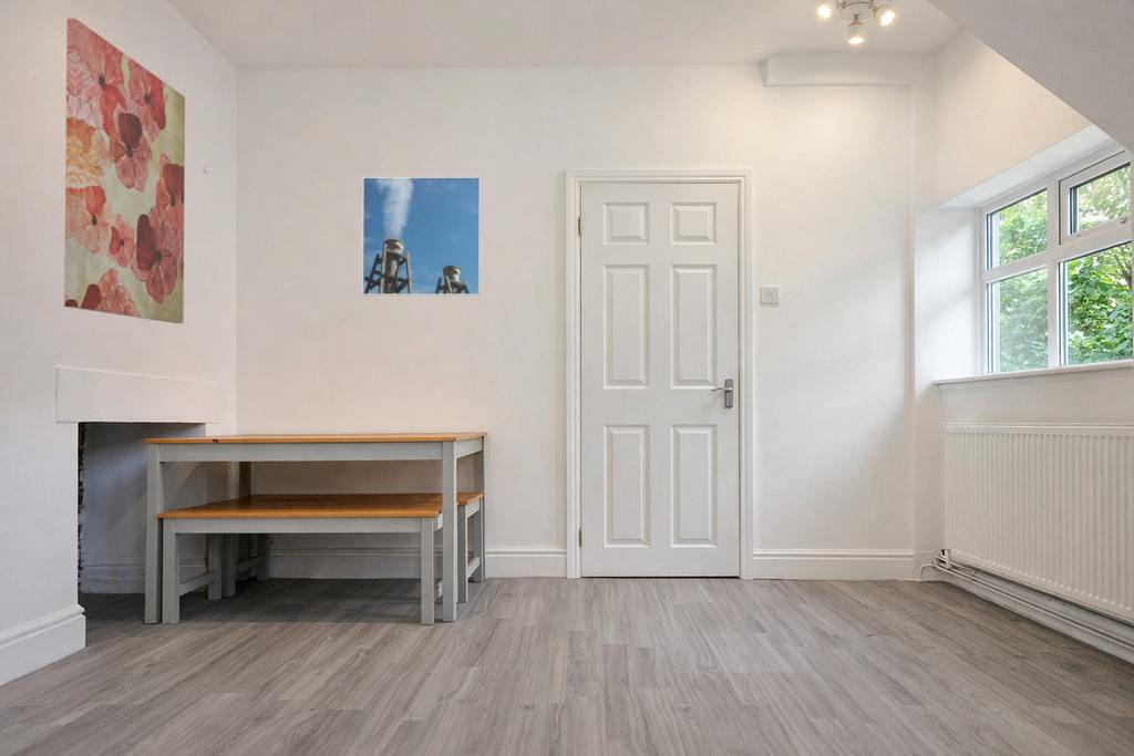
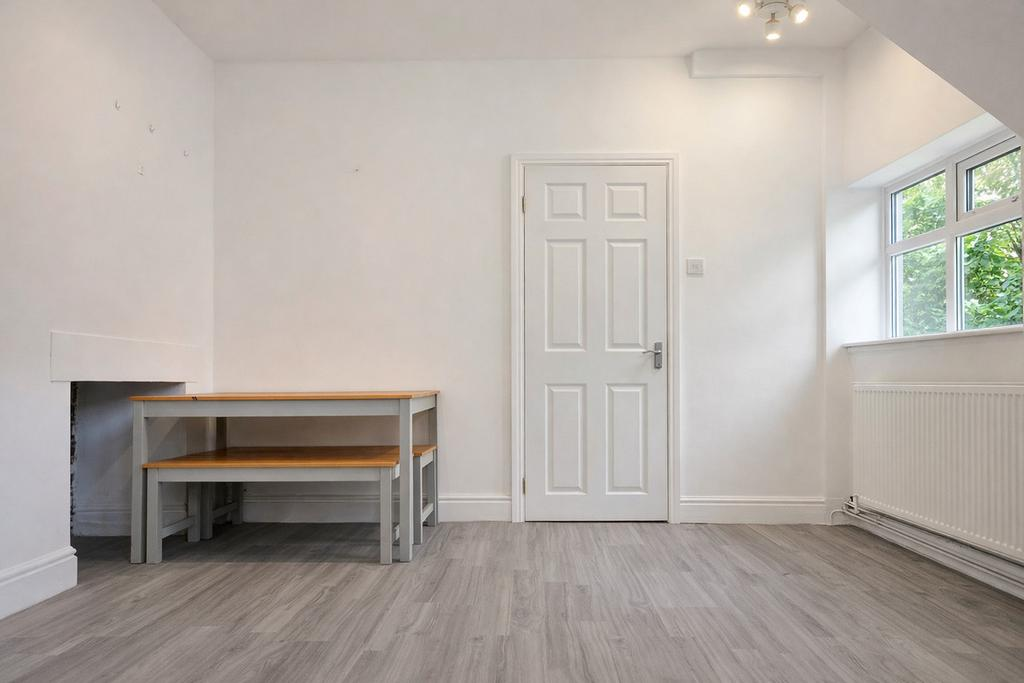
- wall art (132, 188)
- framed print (421, 236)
